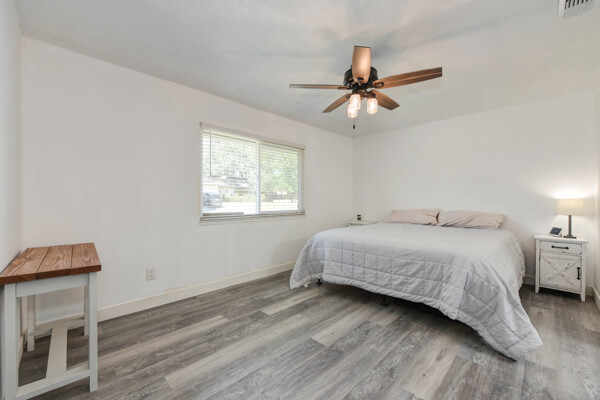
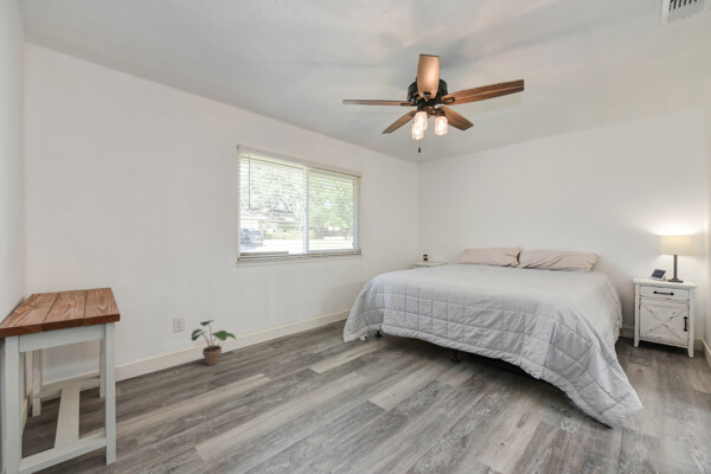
+ potted plant (211, 342)
